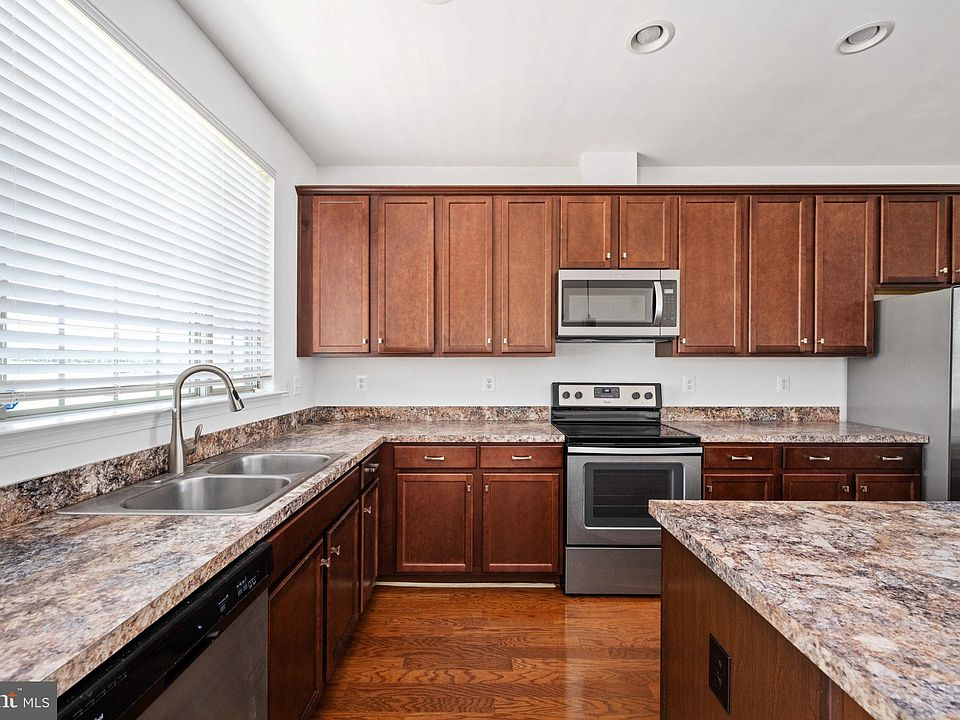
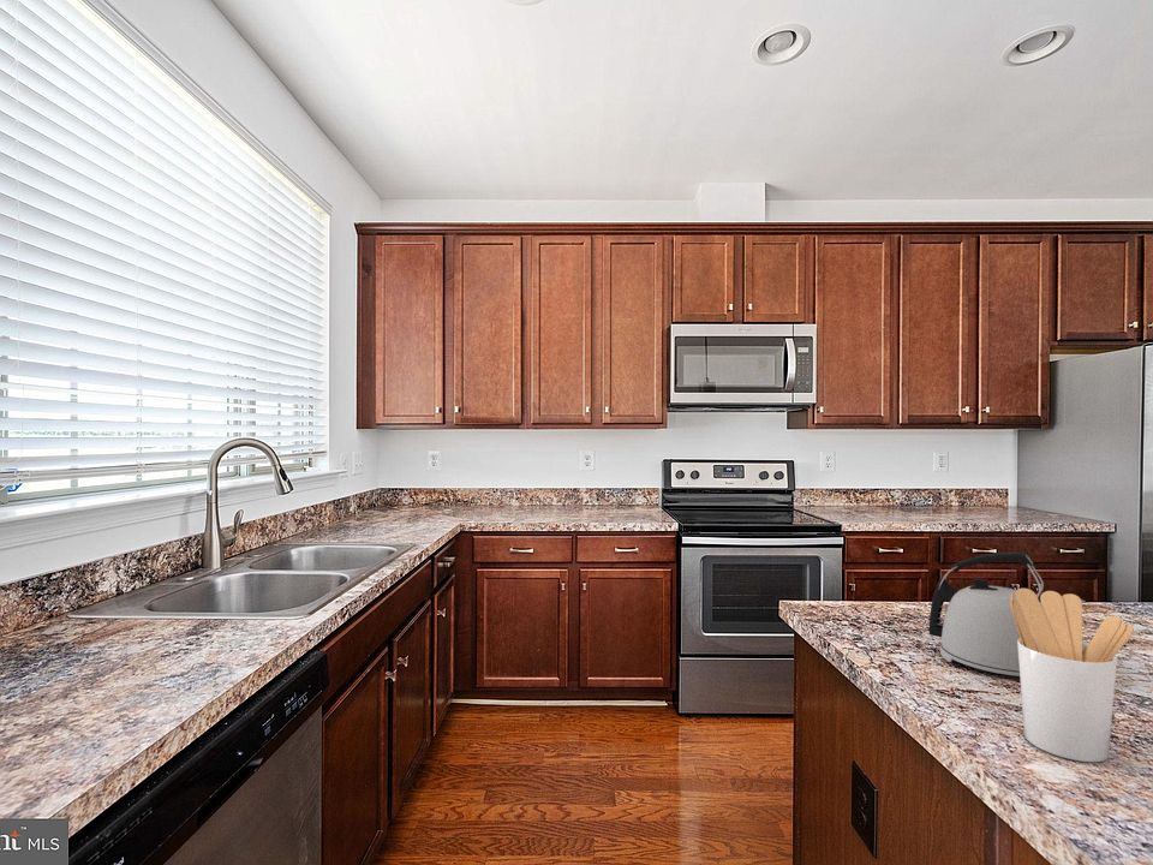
+ utensil holder (1058, 664)
+ kettle (1000, 606)
